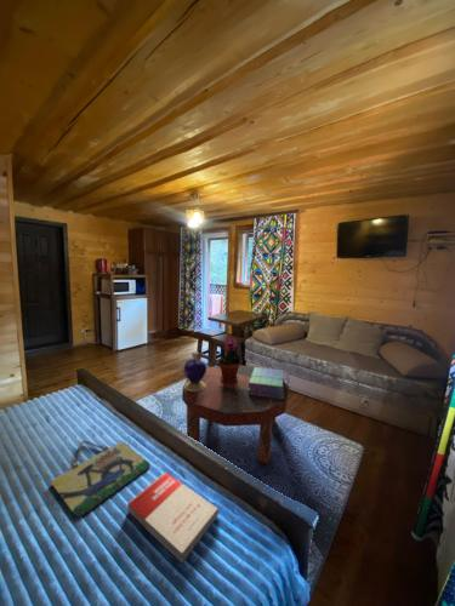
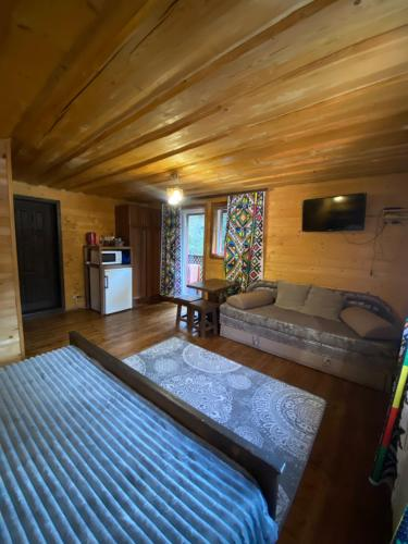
- stack of books (266, 381)
- potted plant (231, 358)
- book (172, 509)
- decorative container (194, 368)
- home sign (95, 464)
- coffee table (234, 407)
